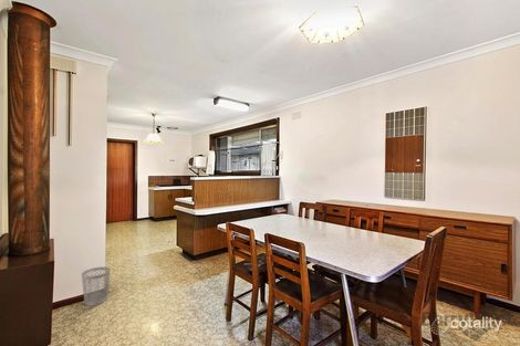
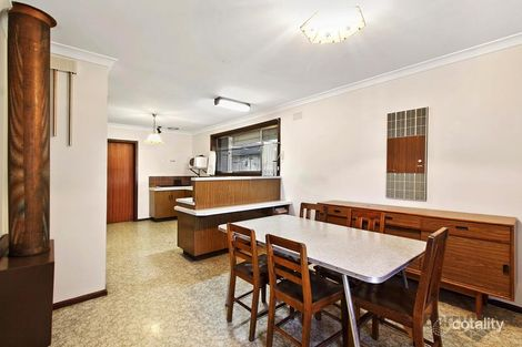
- wastebasket (96, 285)
